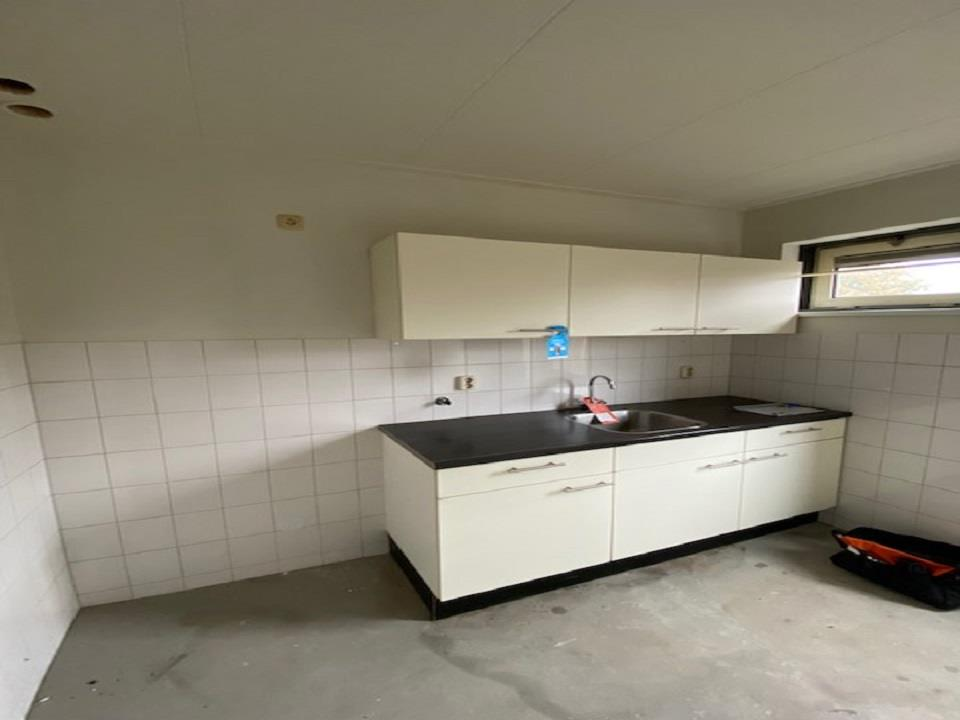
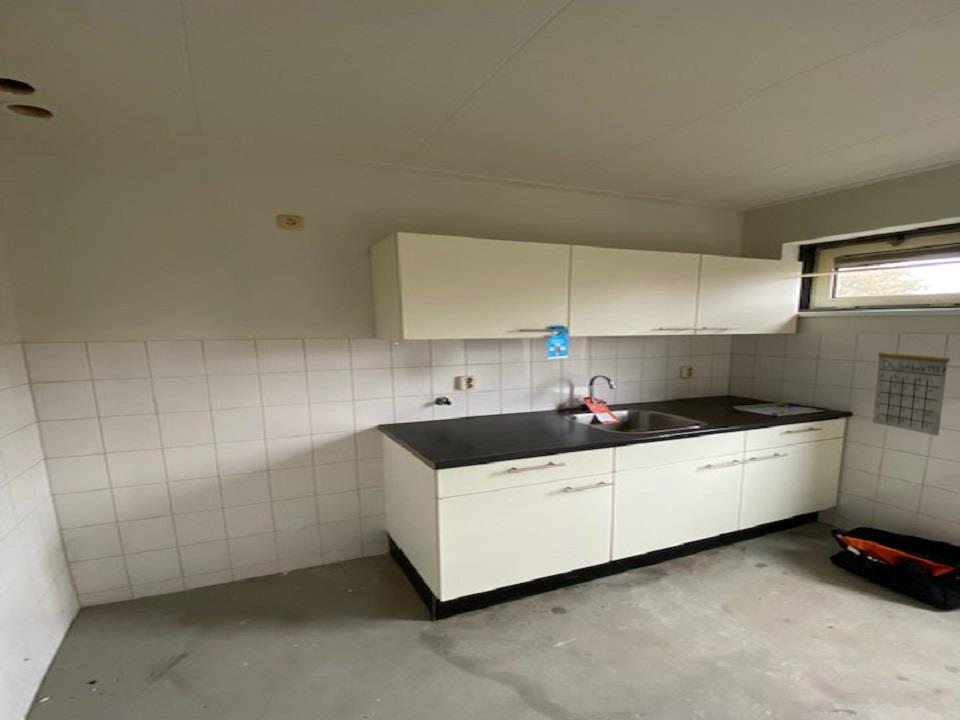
+ calendar (909, 383)
